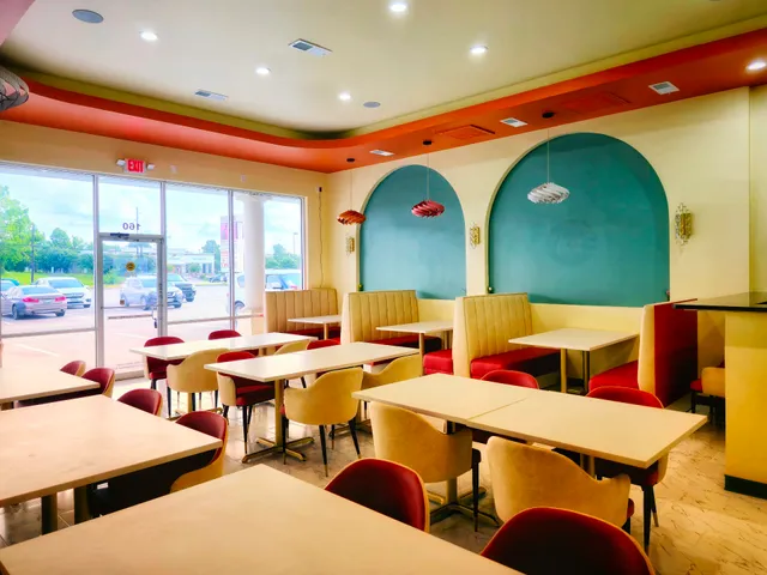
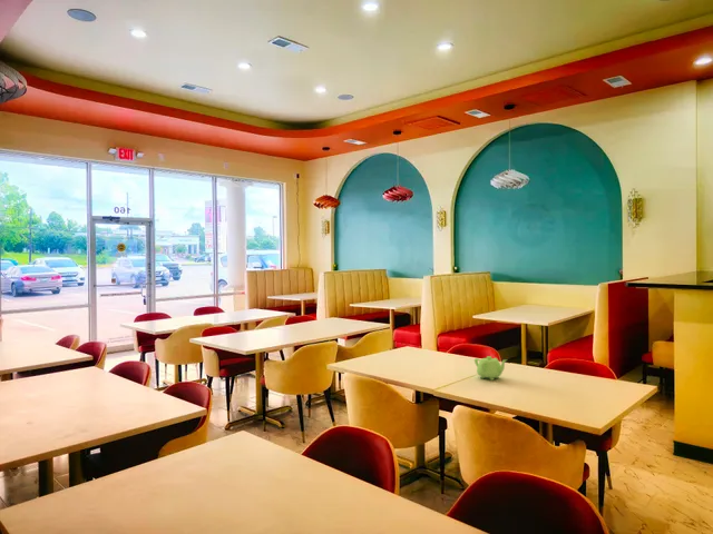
+ teapot (490, 367)
